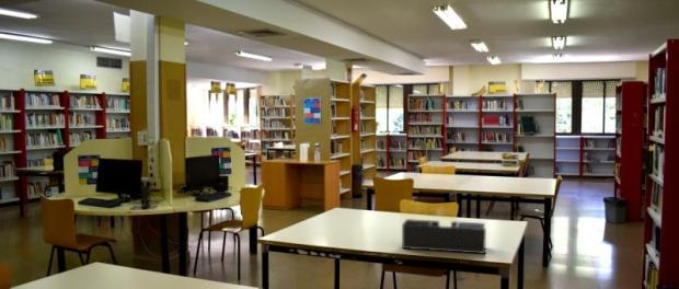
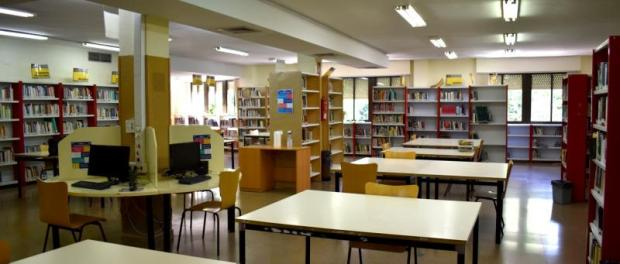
- desk organizer (444, 235)
